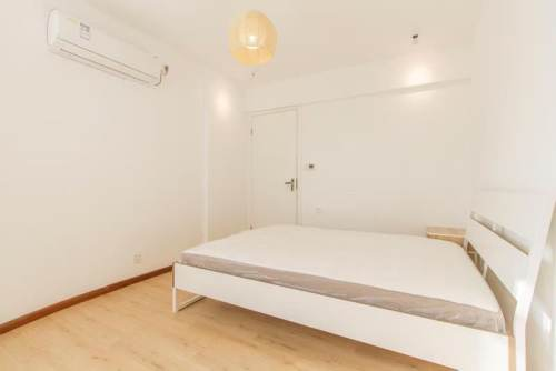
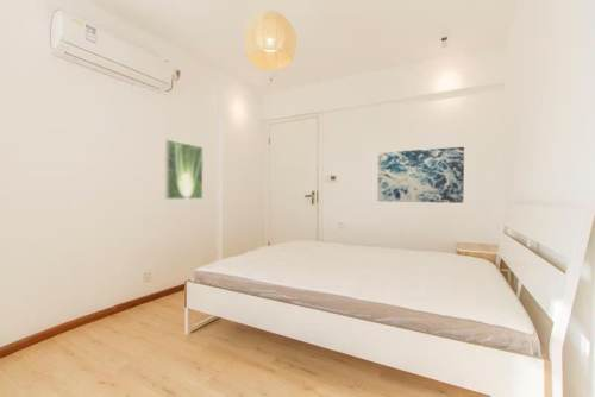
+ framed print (184, 171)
+ wall art (418, 176)
